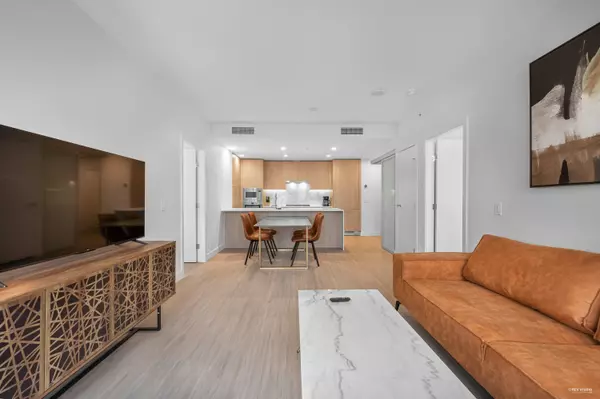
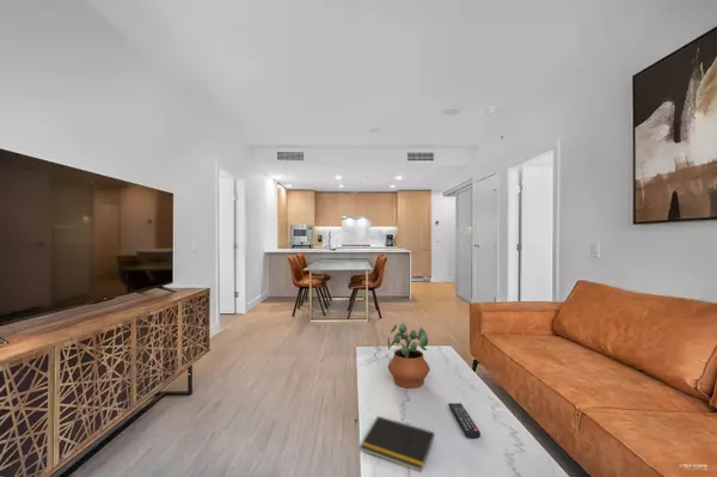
+ remote control (462, 418)
+ notepad (397, 441)
+ potted plant (406, 351)
